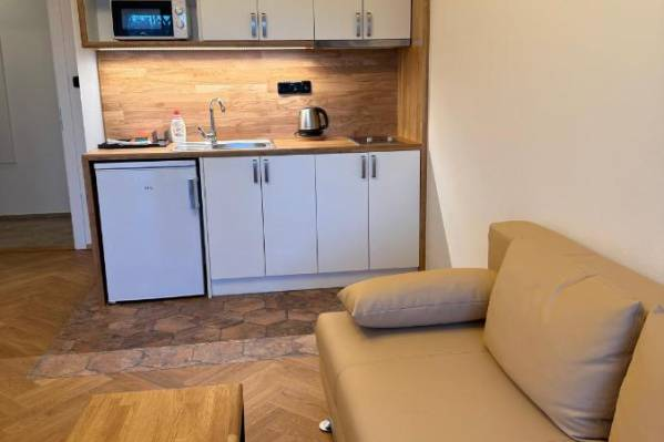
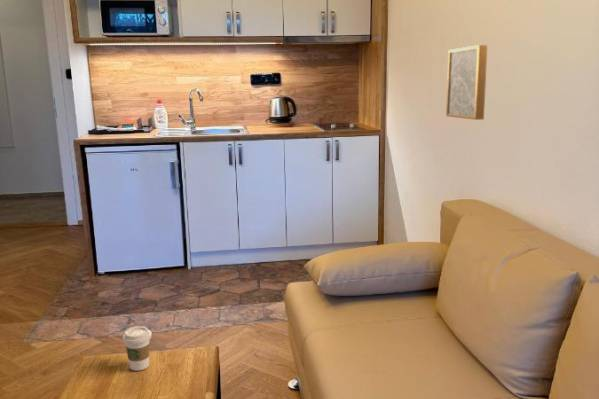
+ wall art (465, 83)
+ coffee cup (138, 348)
